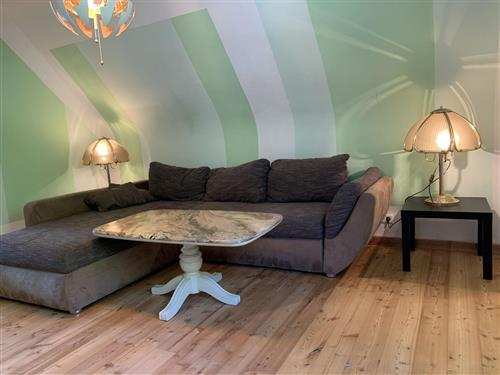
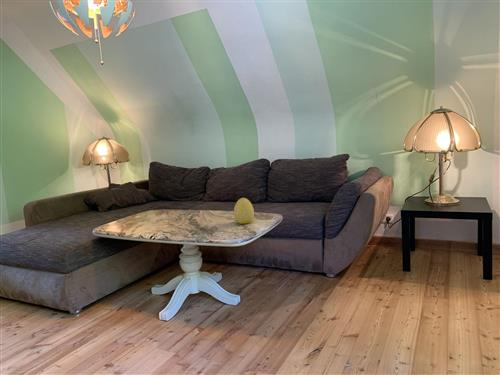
+ decorative egg (243, 210)
